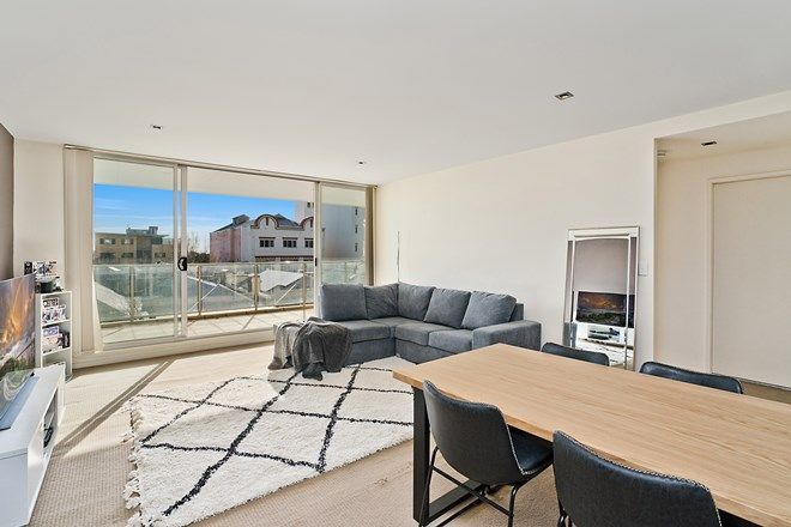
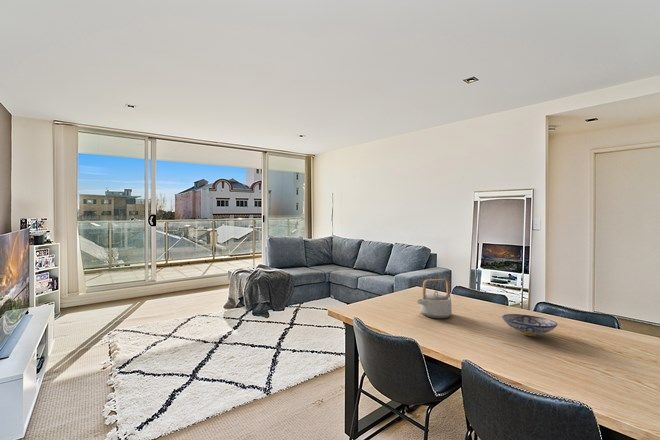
+ bowl (528, 326)
+ teapot (433, 297)
